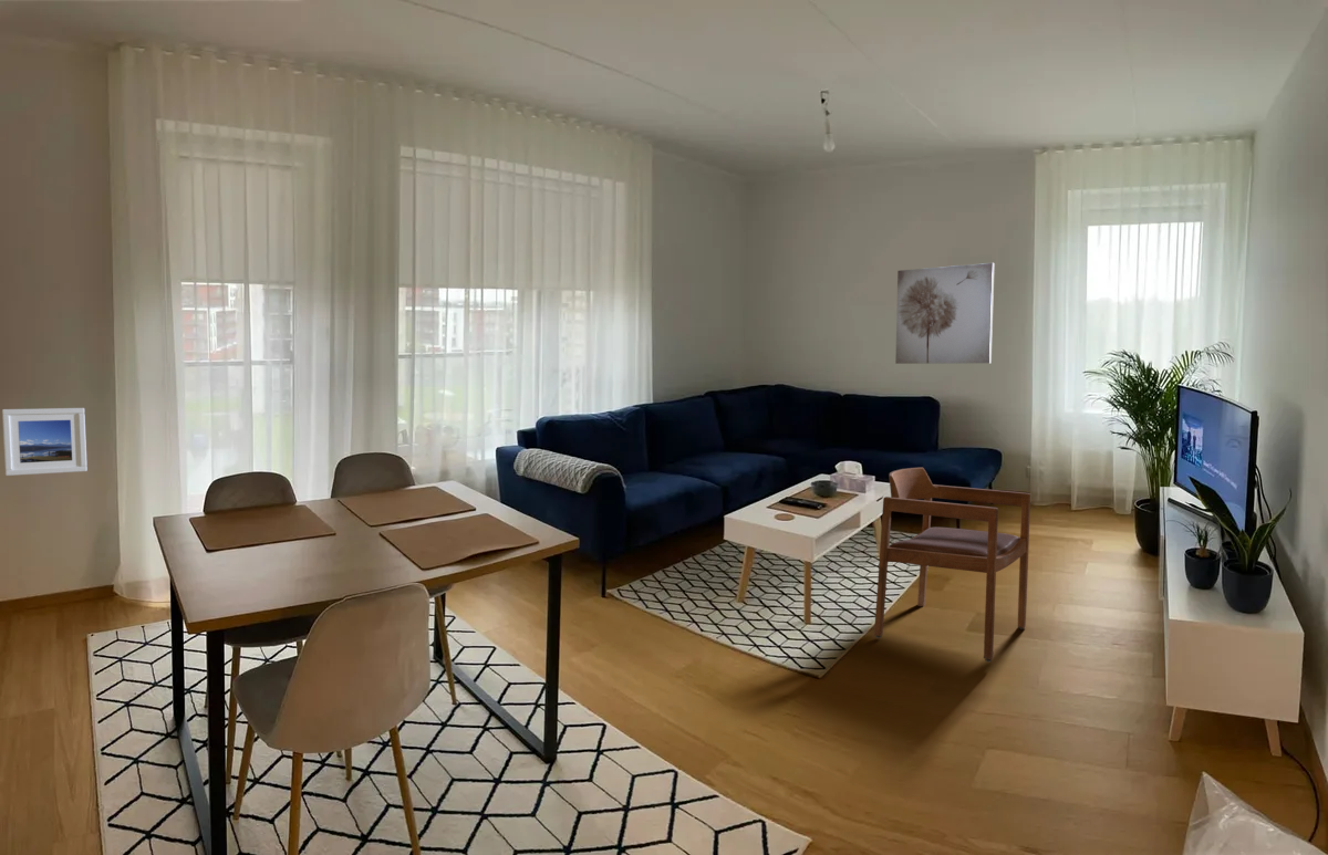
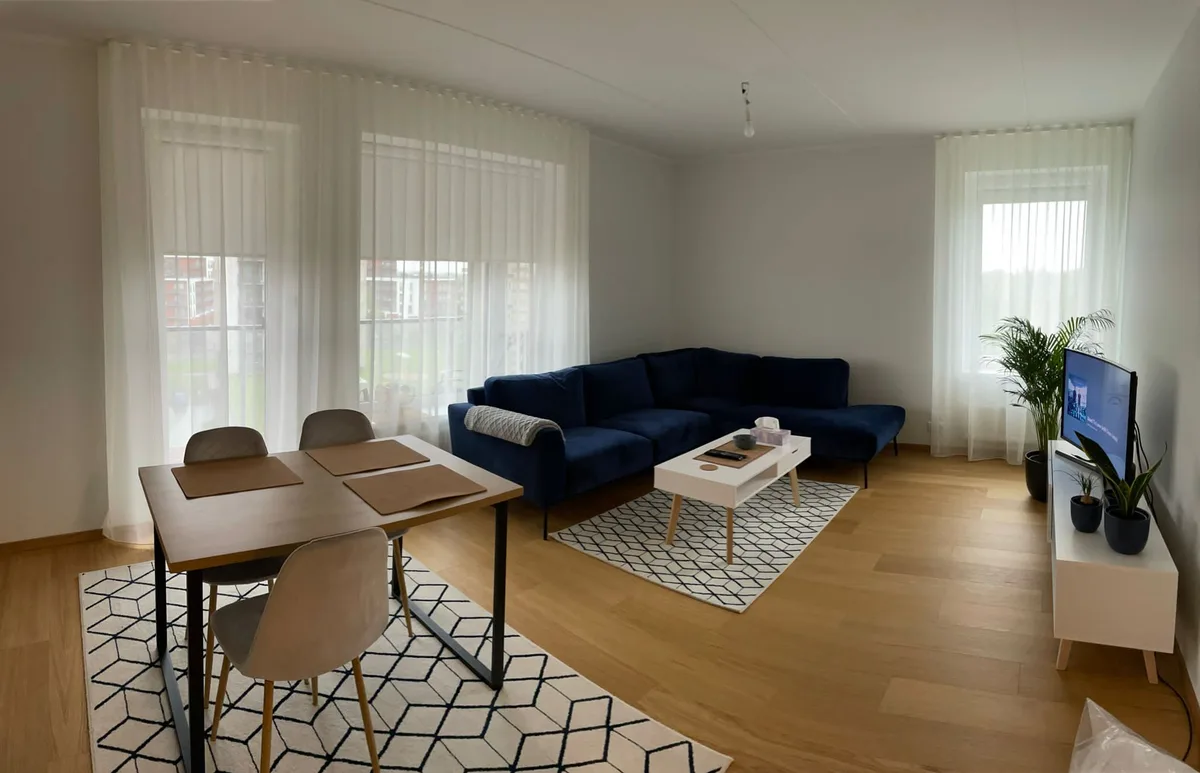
- armchair (953, 554)
- wall art (943, 315)
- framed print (45, 440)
